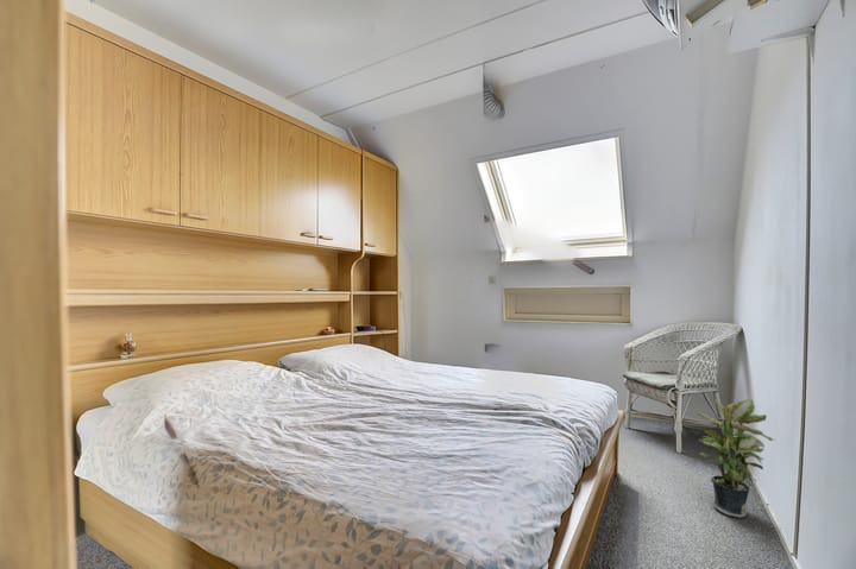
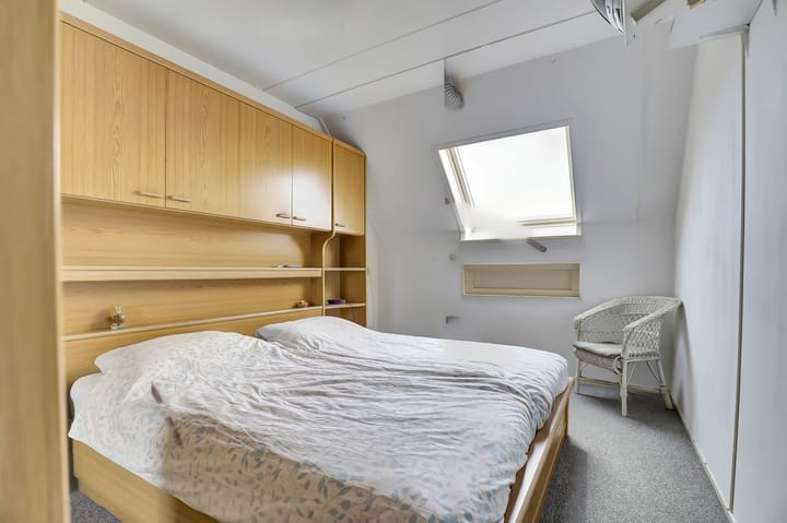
- potted plant (735, 453)
